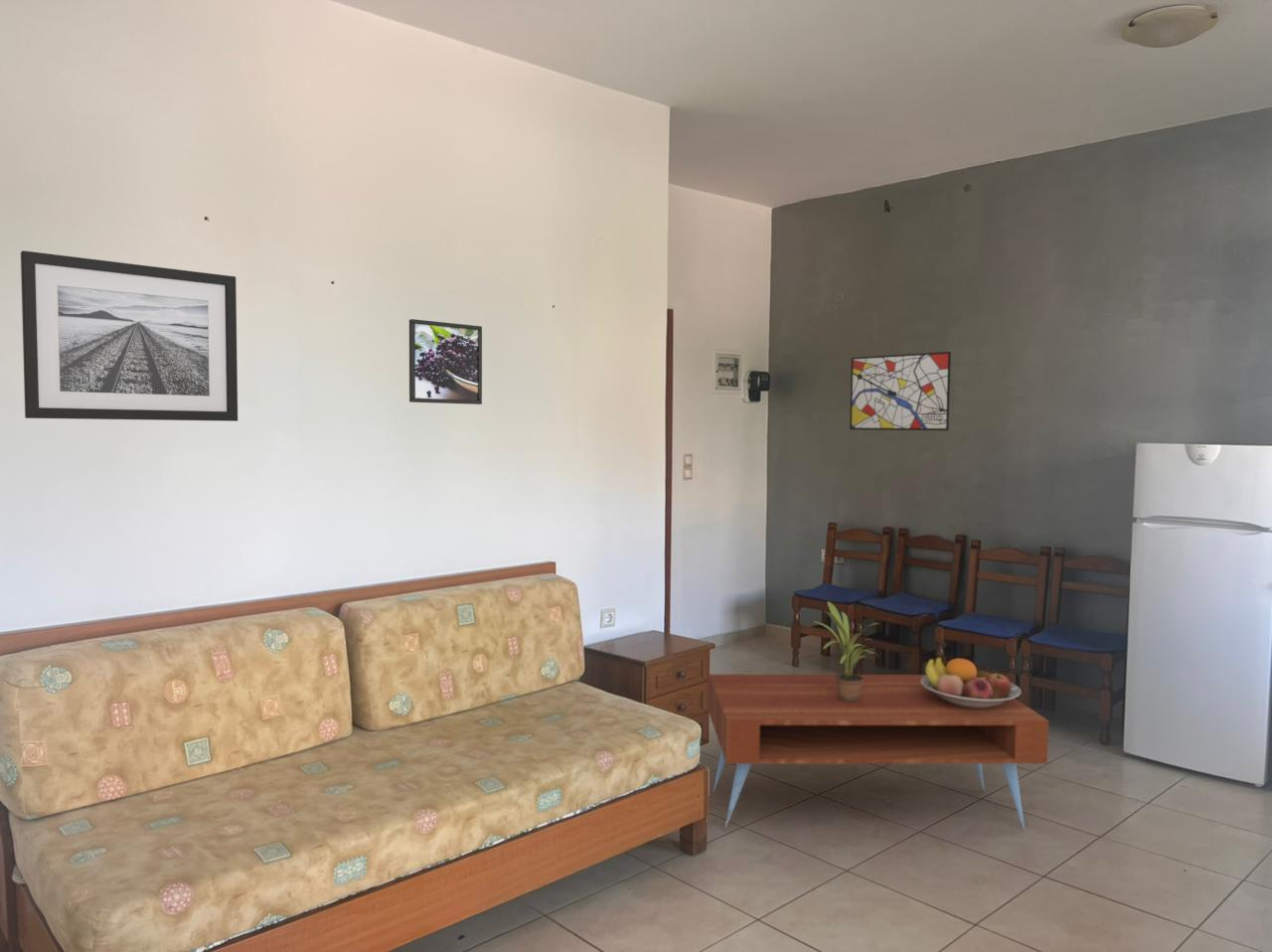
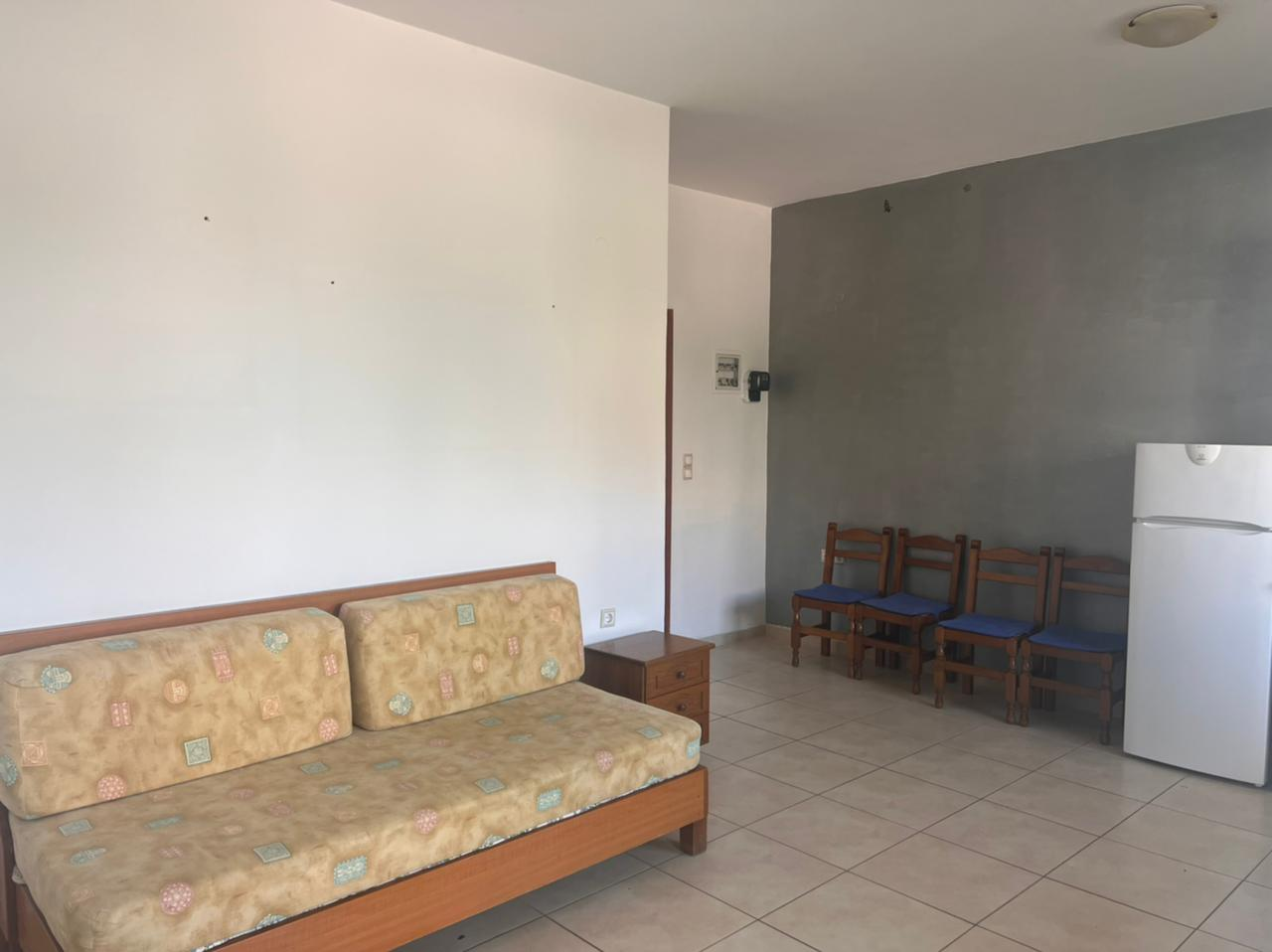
- potted plant (845, 652)
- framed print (446, 363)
- fruit bowl (970, 681)
- coffee table (863, 753)
- wall art (137, 342)
- wall art (897, 393)
